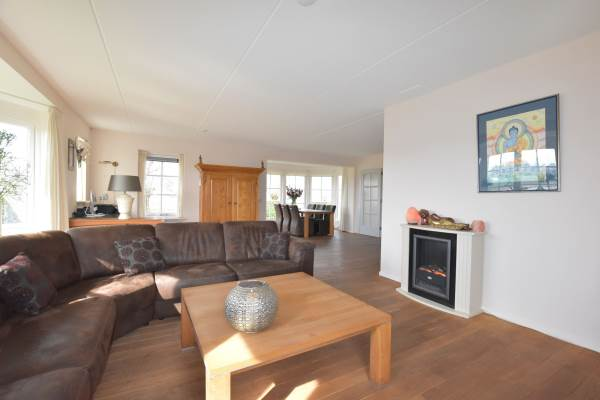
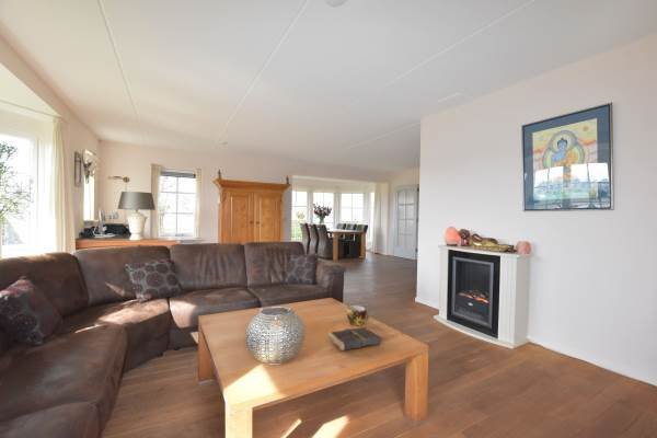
+ book (354, 337)
+ cup (357, 315)
